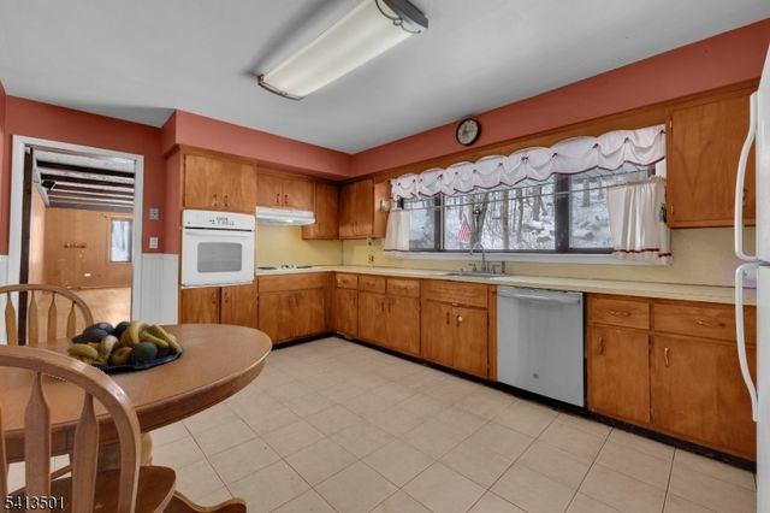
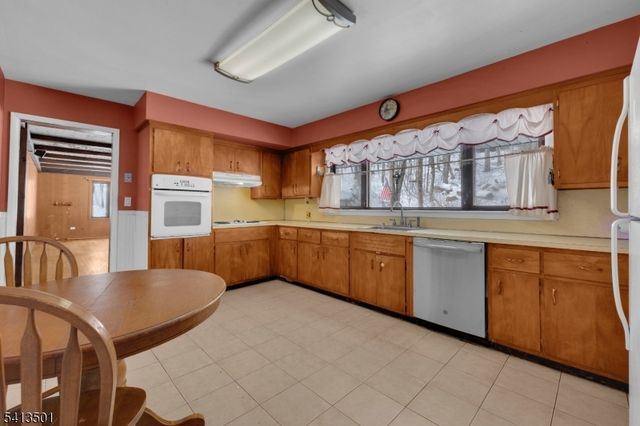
- fruit bowl (128, 338)
